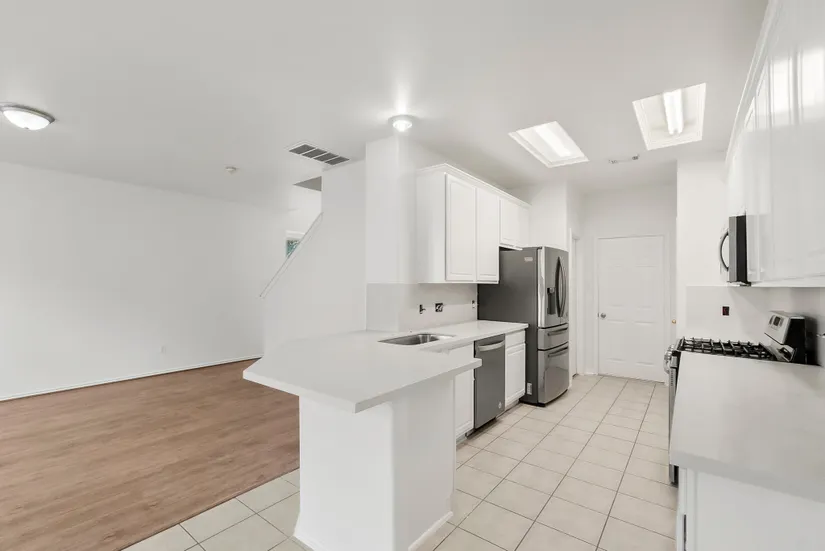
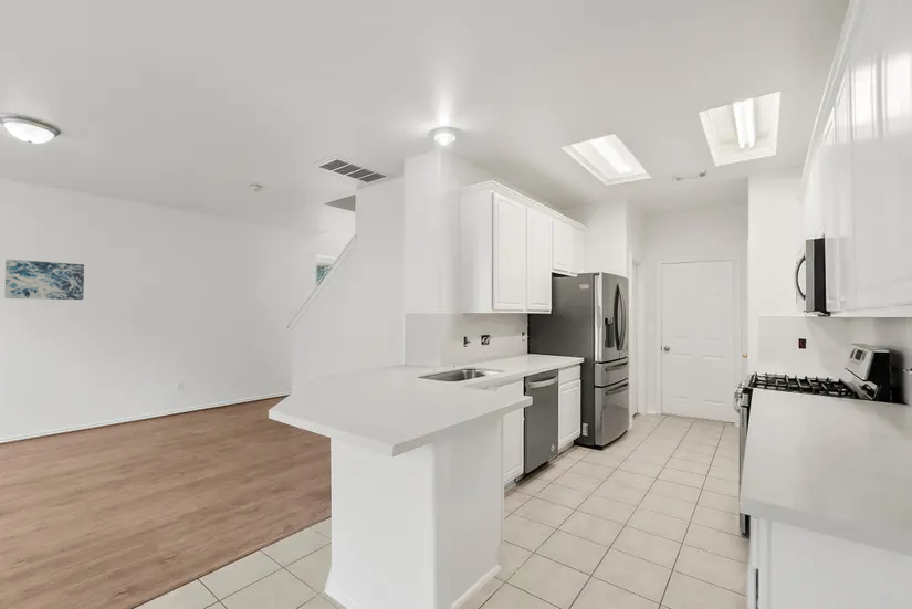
+ wall art (46, 280)
